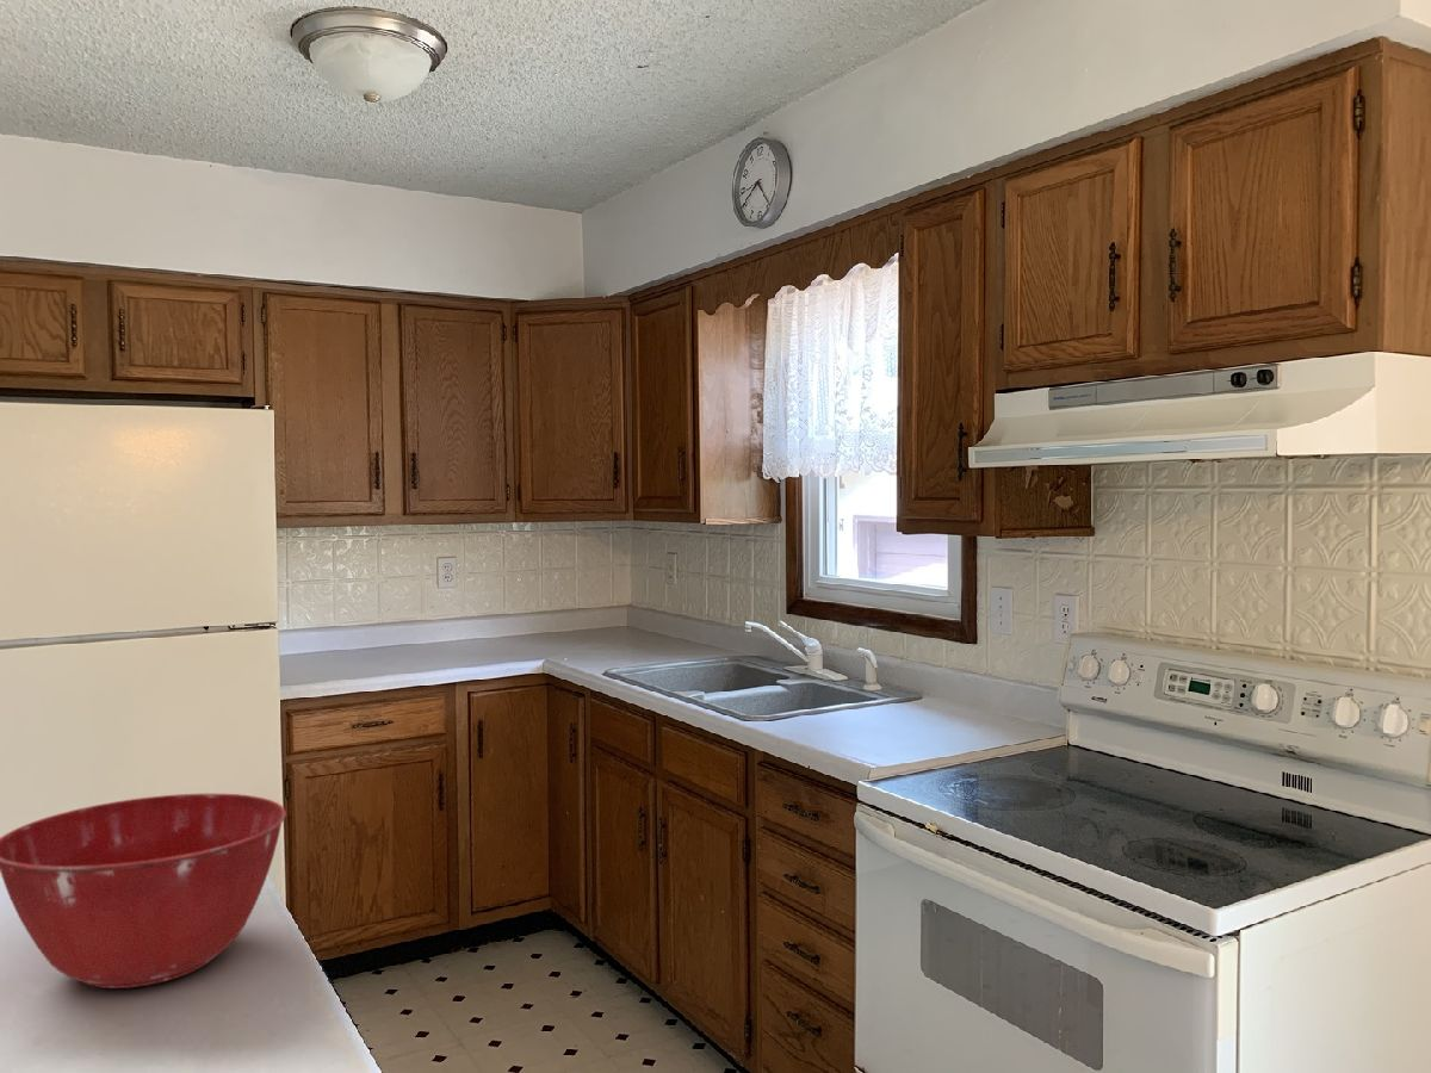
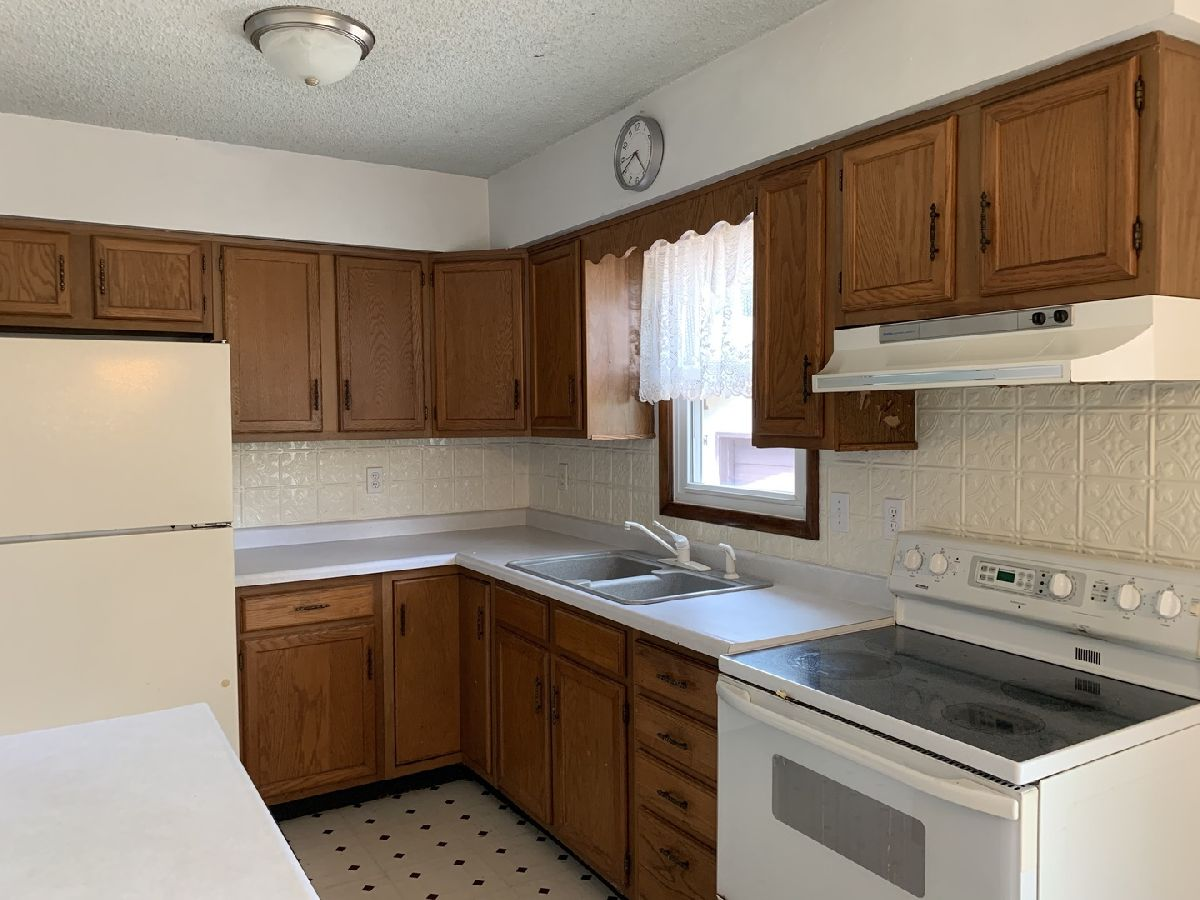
- mixing bowl (148, 892)
